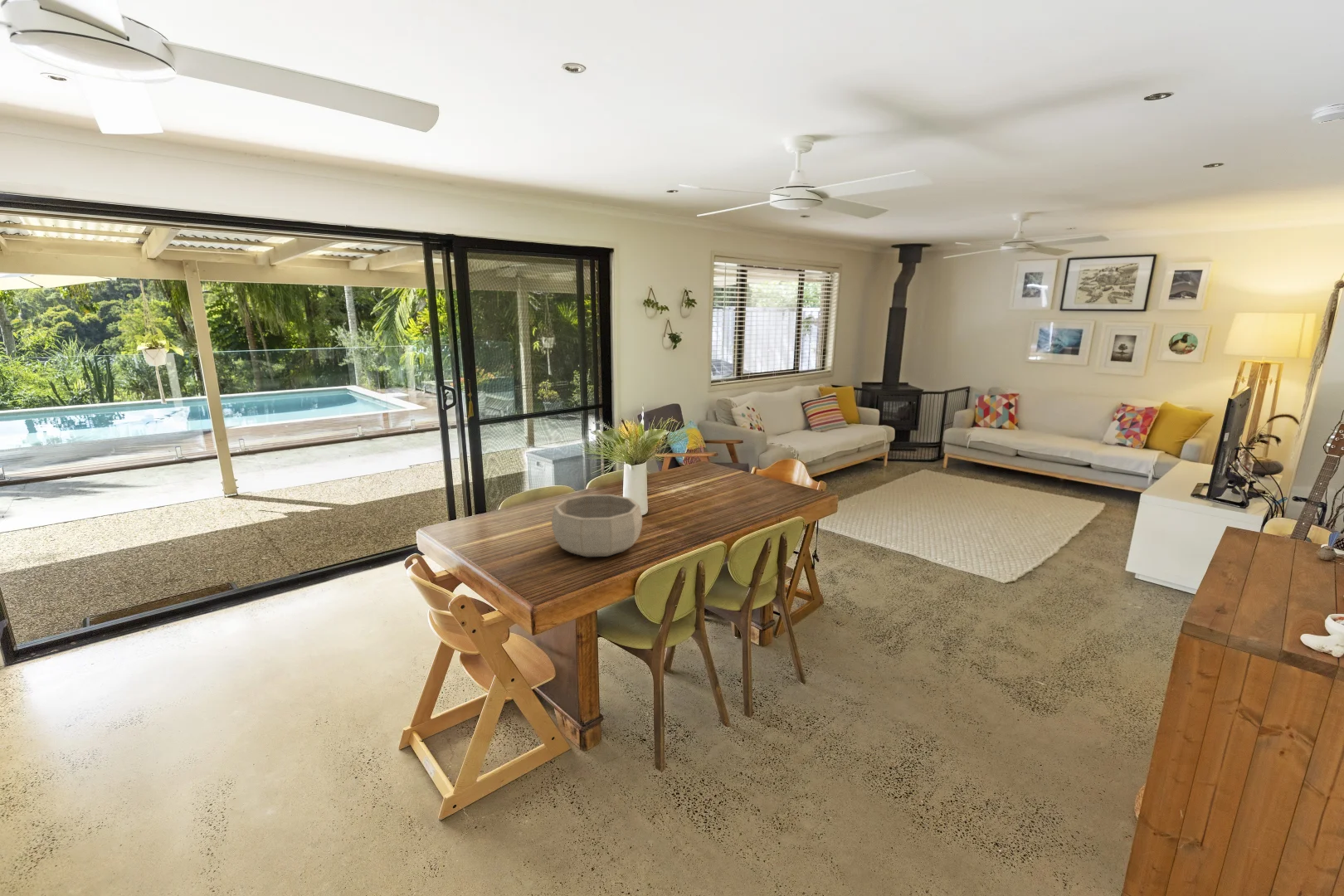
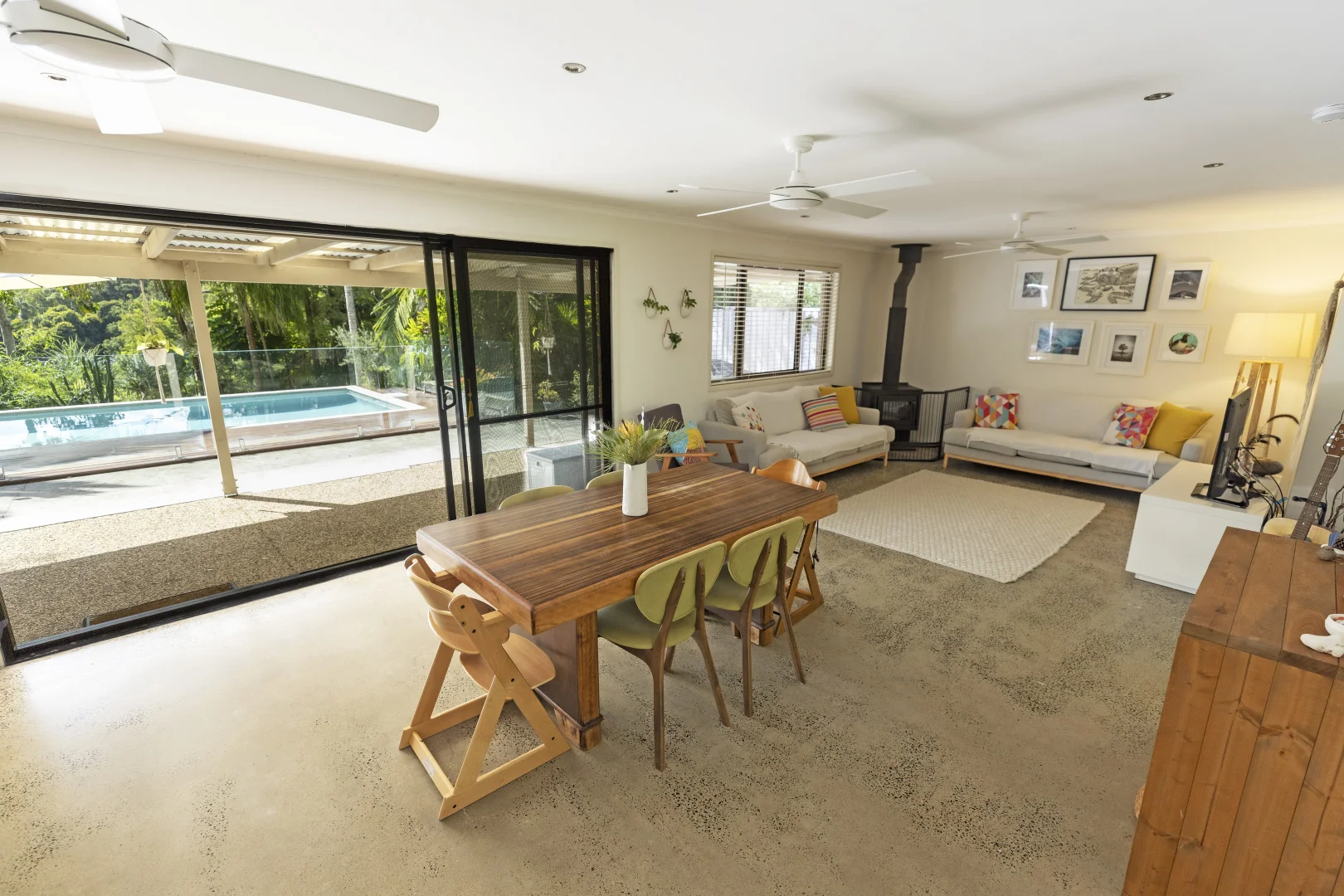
- decorative bowl (597, 525)
